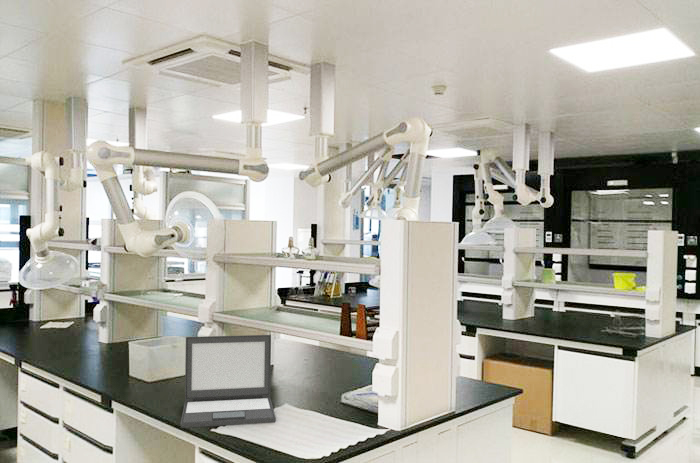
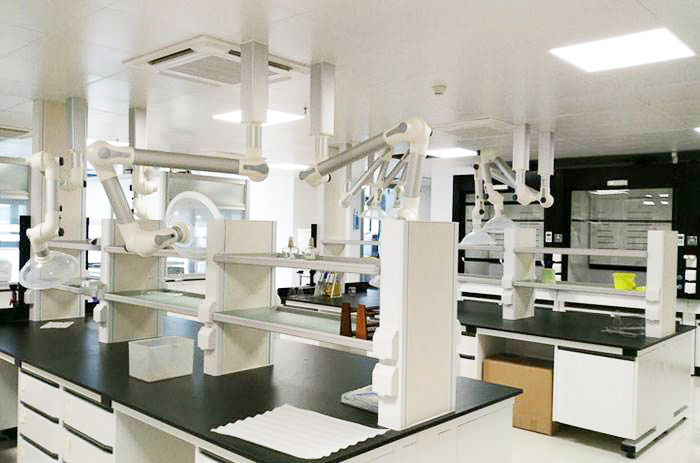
- laptop (229, 377)
